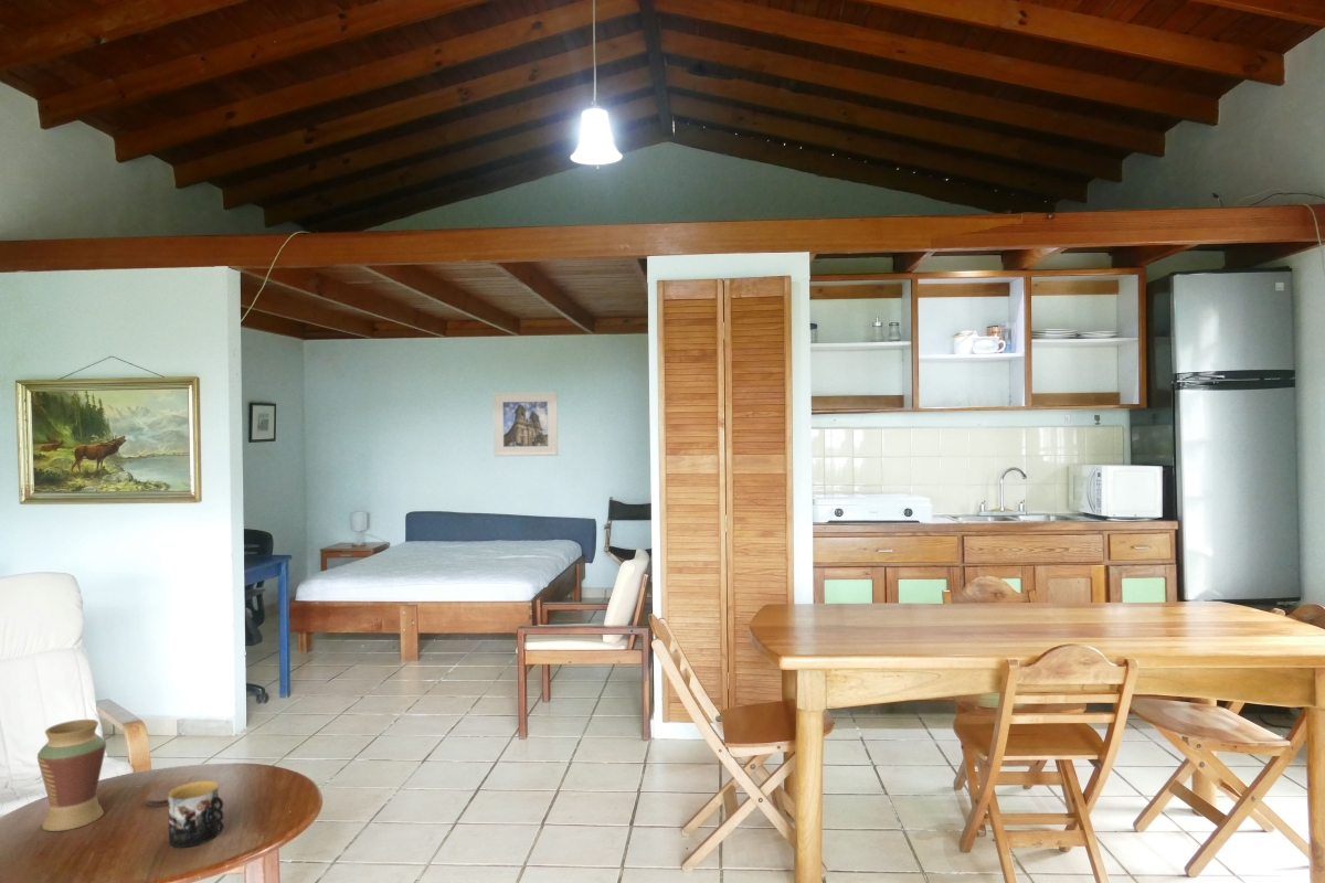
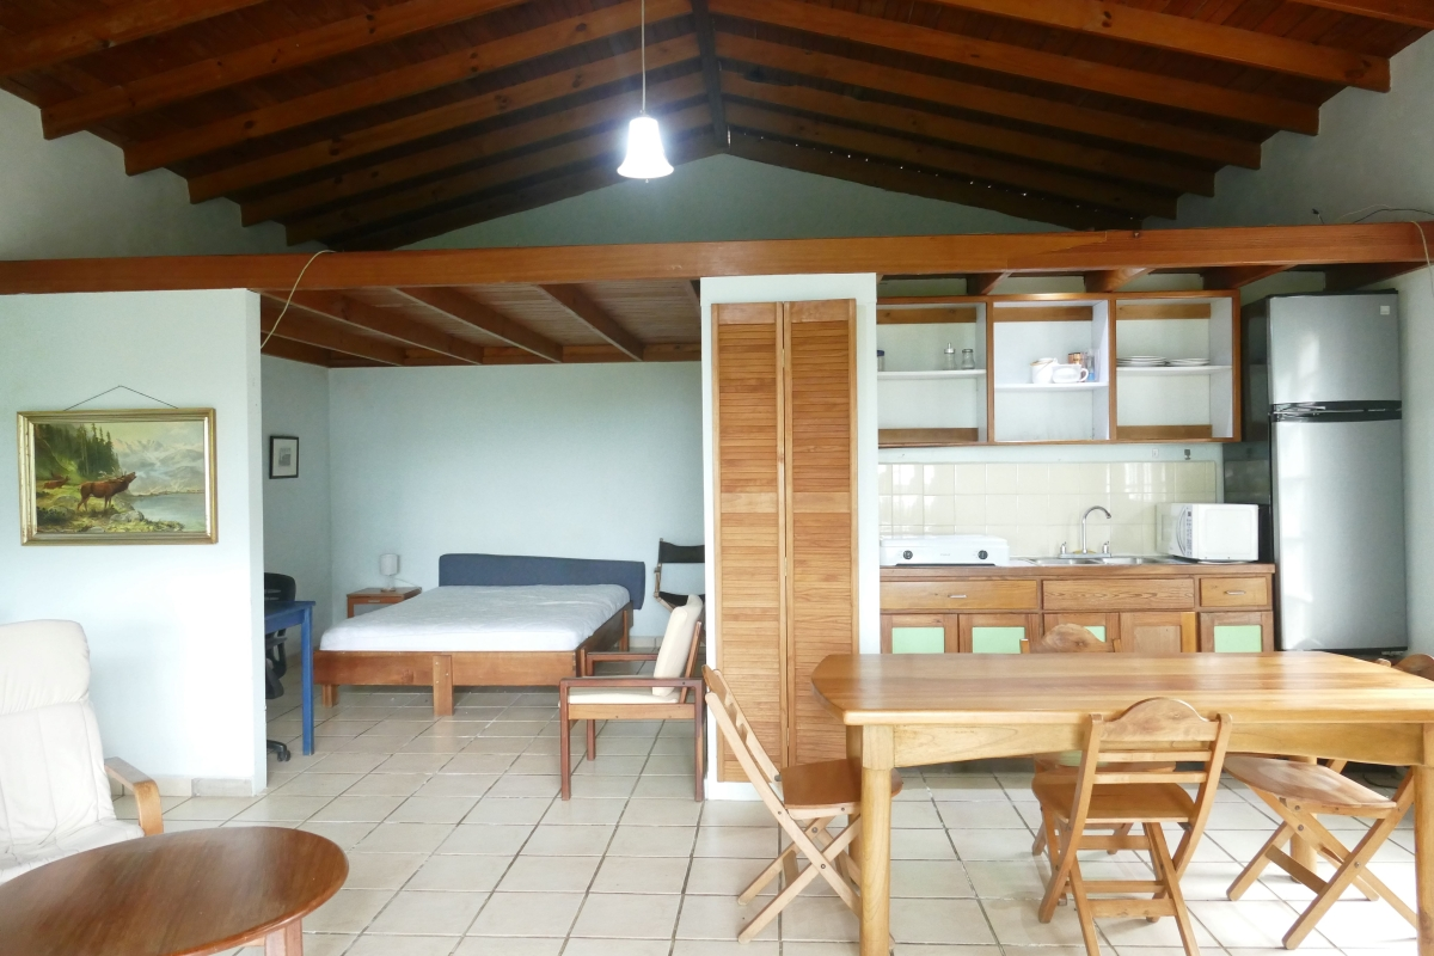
- mug (199, 813)
- coaster (167, 796)
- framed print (526, 424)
- vase (72, 773)
